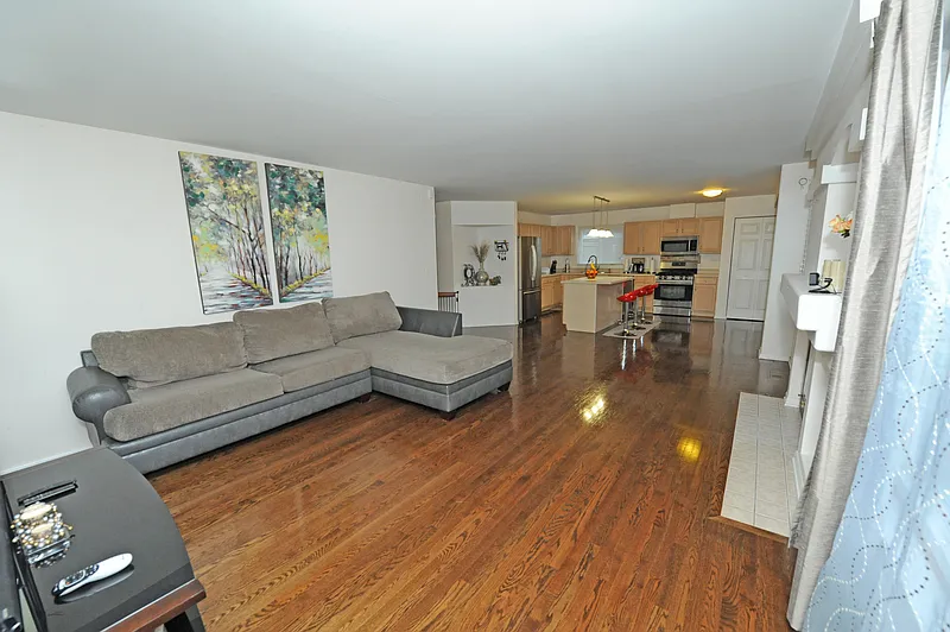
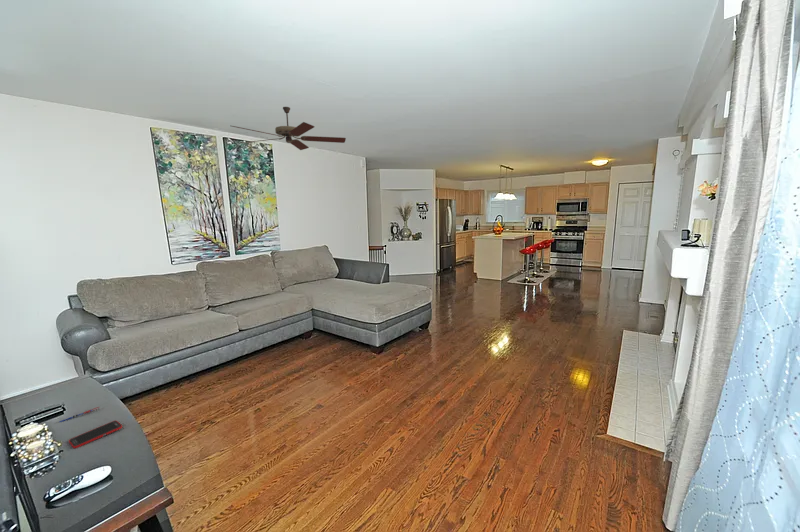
+ cell phone (96, 433)
+ pen (78, 415)
+ ceiling fan (291, 126)
